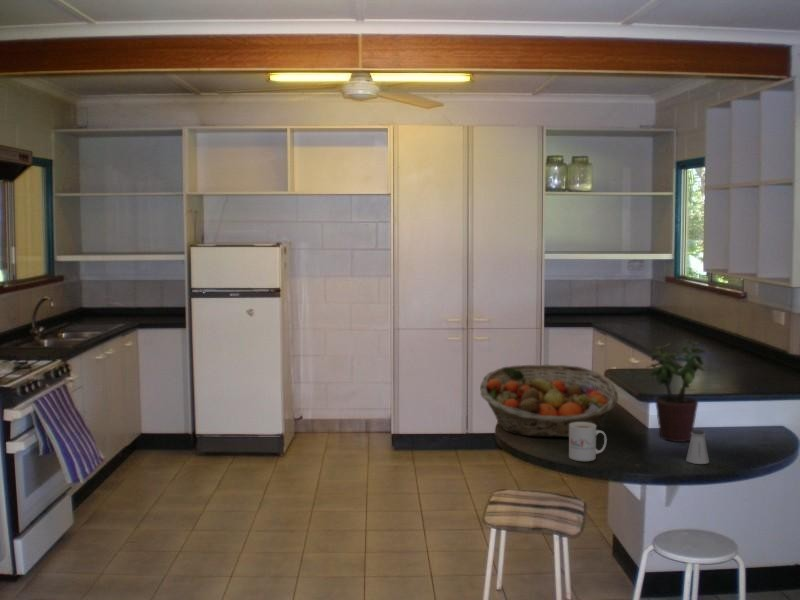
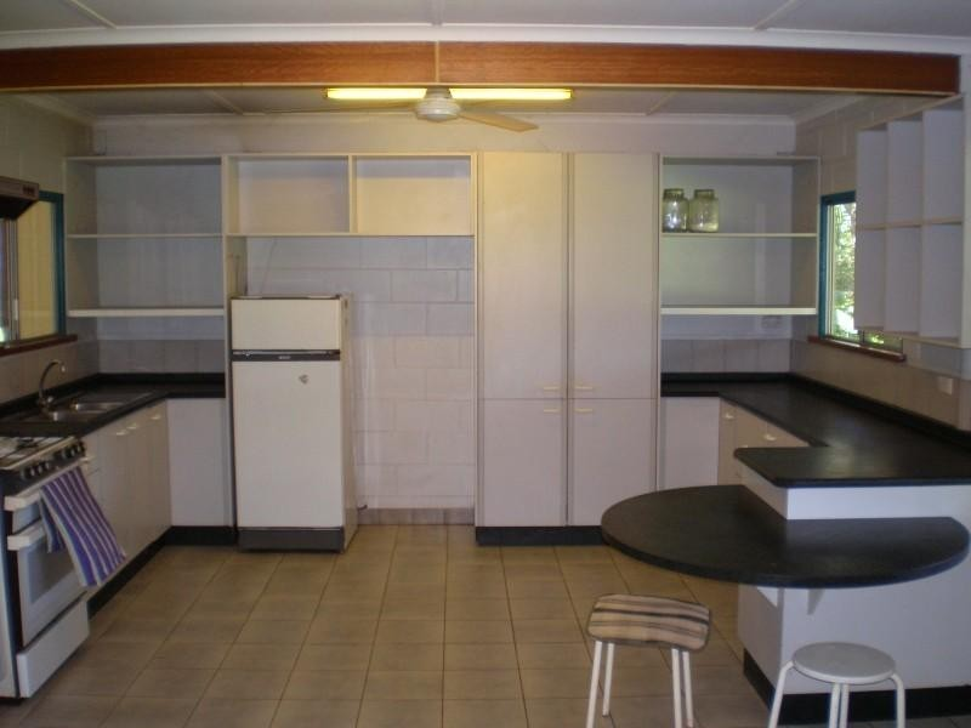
- mug (587, 441)
- saltshaker (697, 446)
- potted plant (680, 390)
- fruit basket (547, 399)
